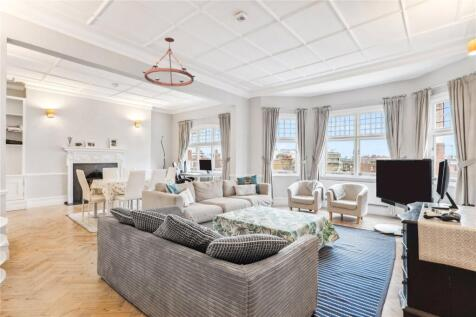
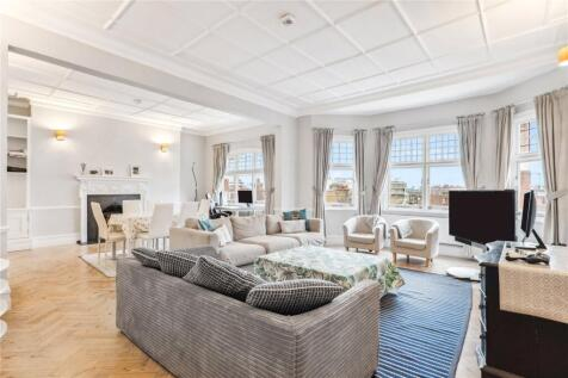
- chandelier (170, 59)
